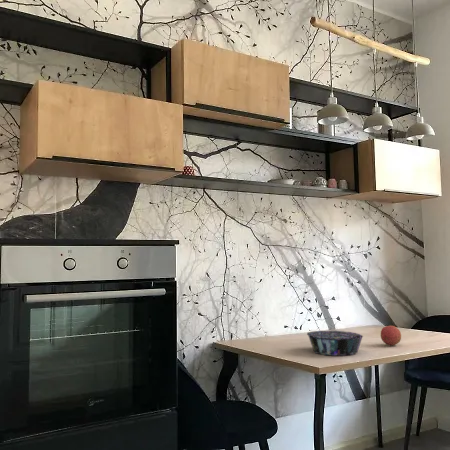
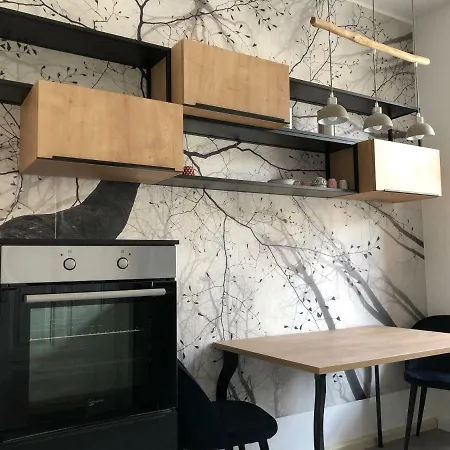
- fruit (391, 335)
- decorative bowl (333, 343)
